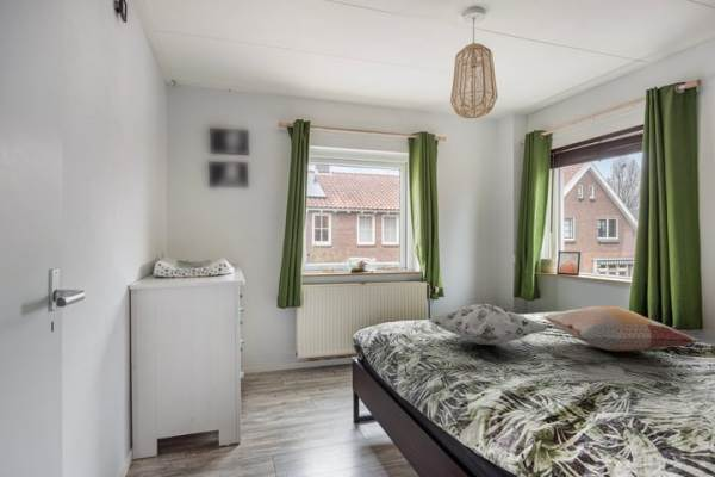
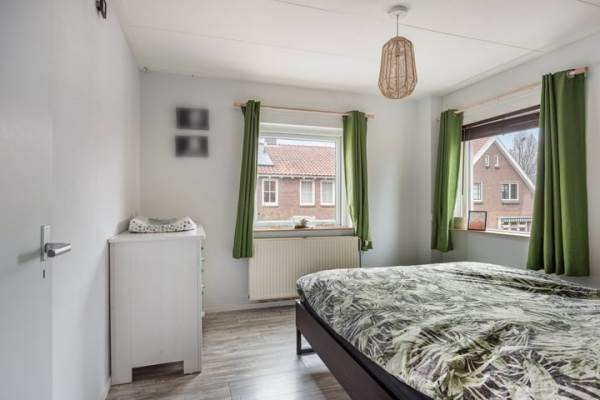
- decorative pillow (610, 327)
- decorative pillow (485, 324)
